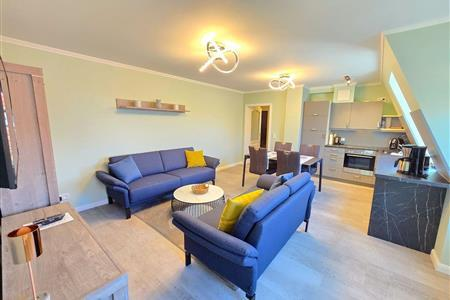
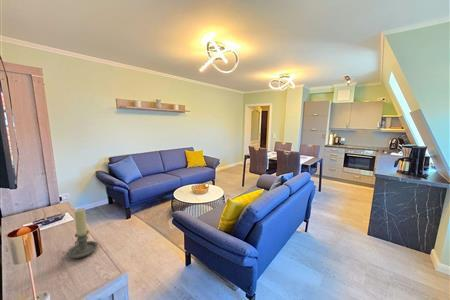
+ candle holder (80, 230)
